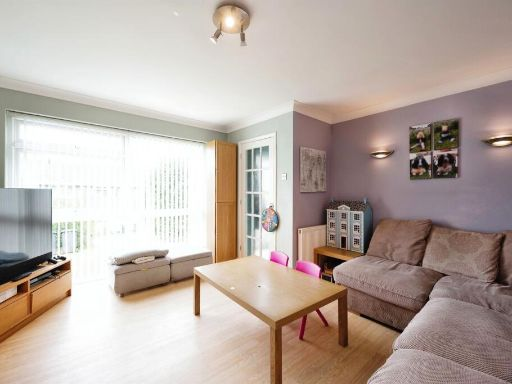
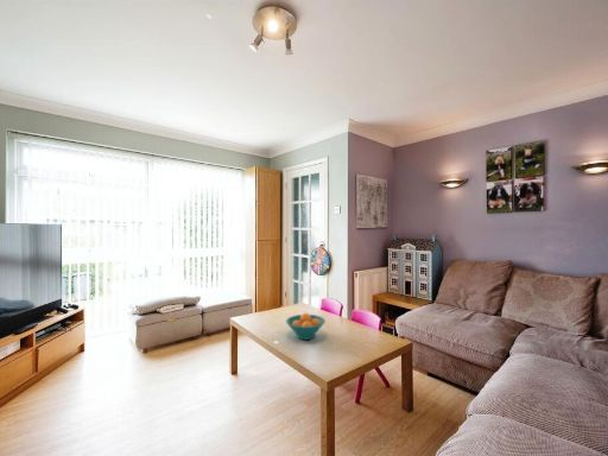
+ fruit bowl (305, 324)
